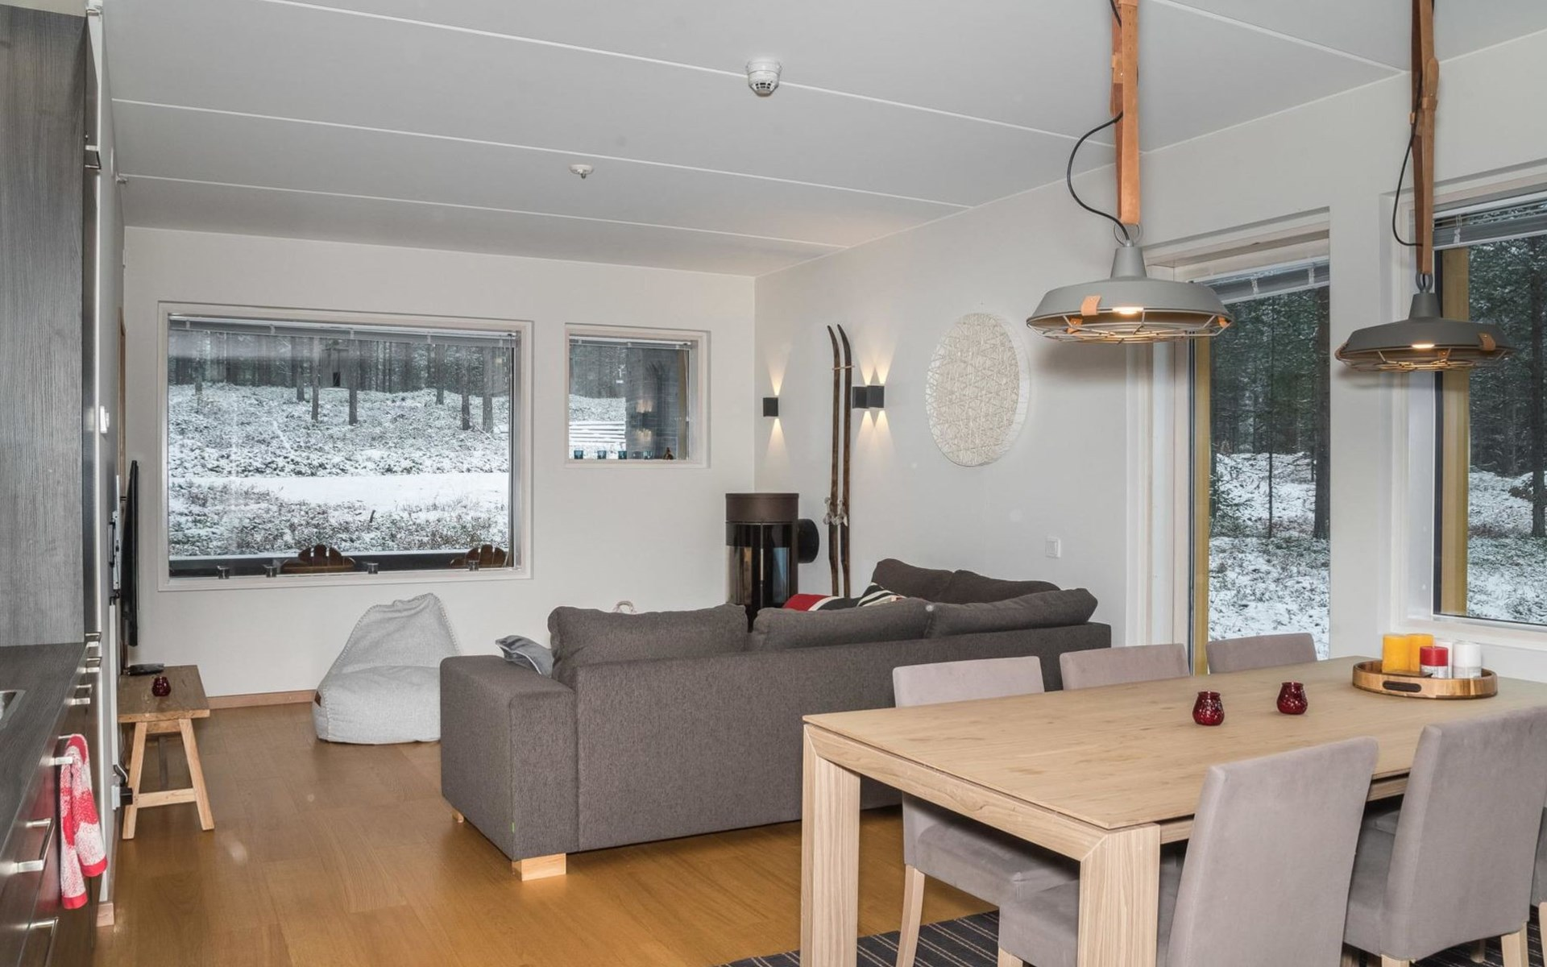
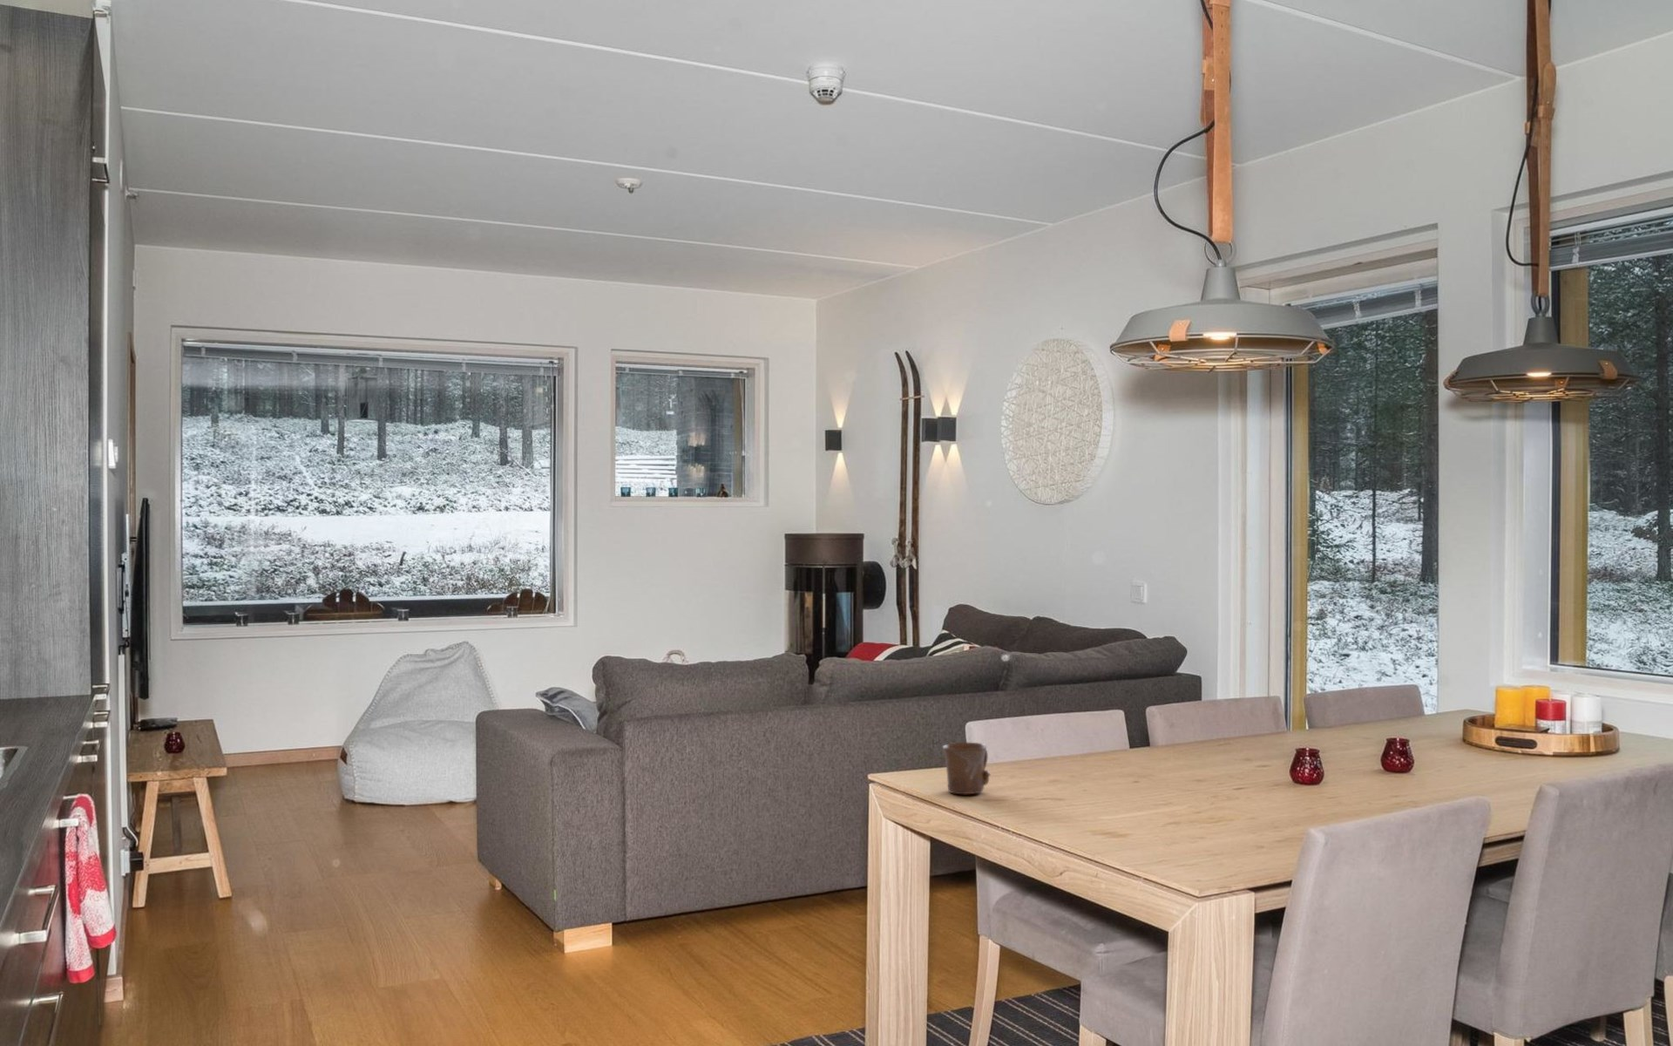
+ mug (968, 768)
